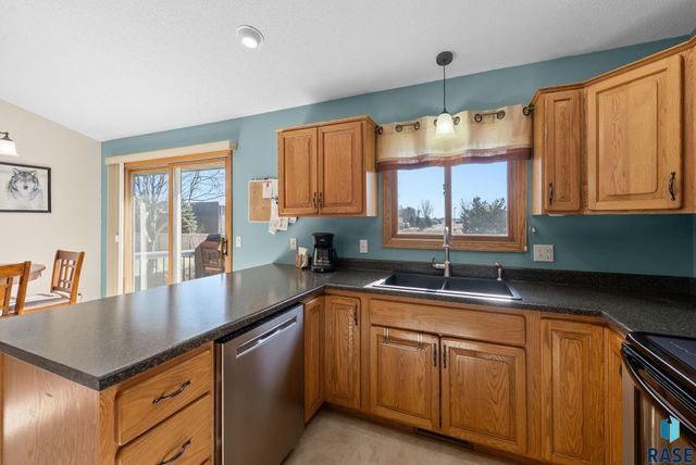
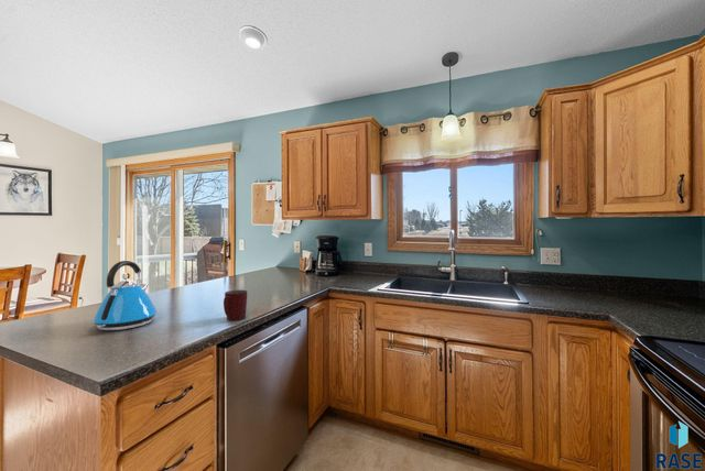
+ mug (234, 305)
+ kettle (124, 292)
